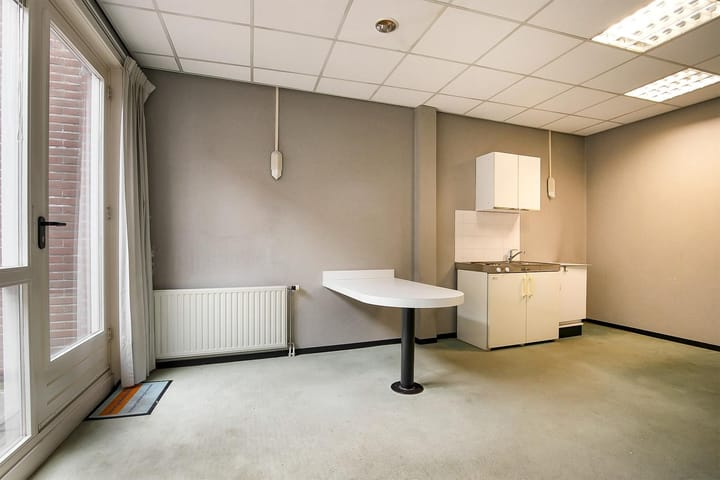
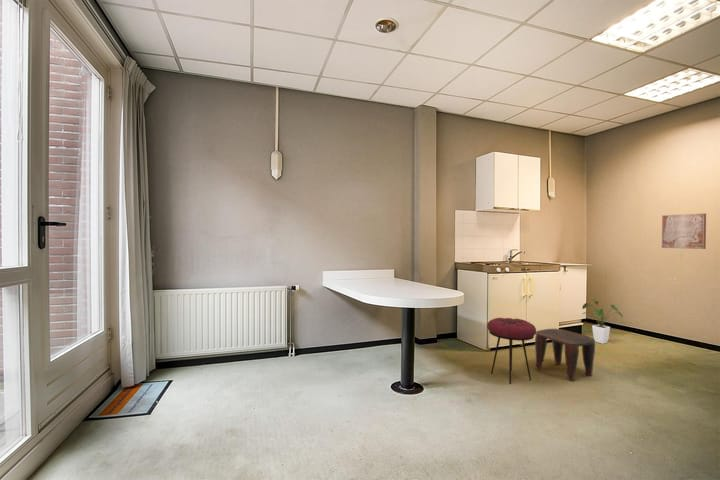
+ wall art (682, 231)
+ stool (565, 353)
+ stool (510, 348)
+ house plant (602, 322)
